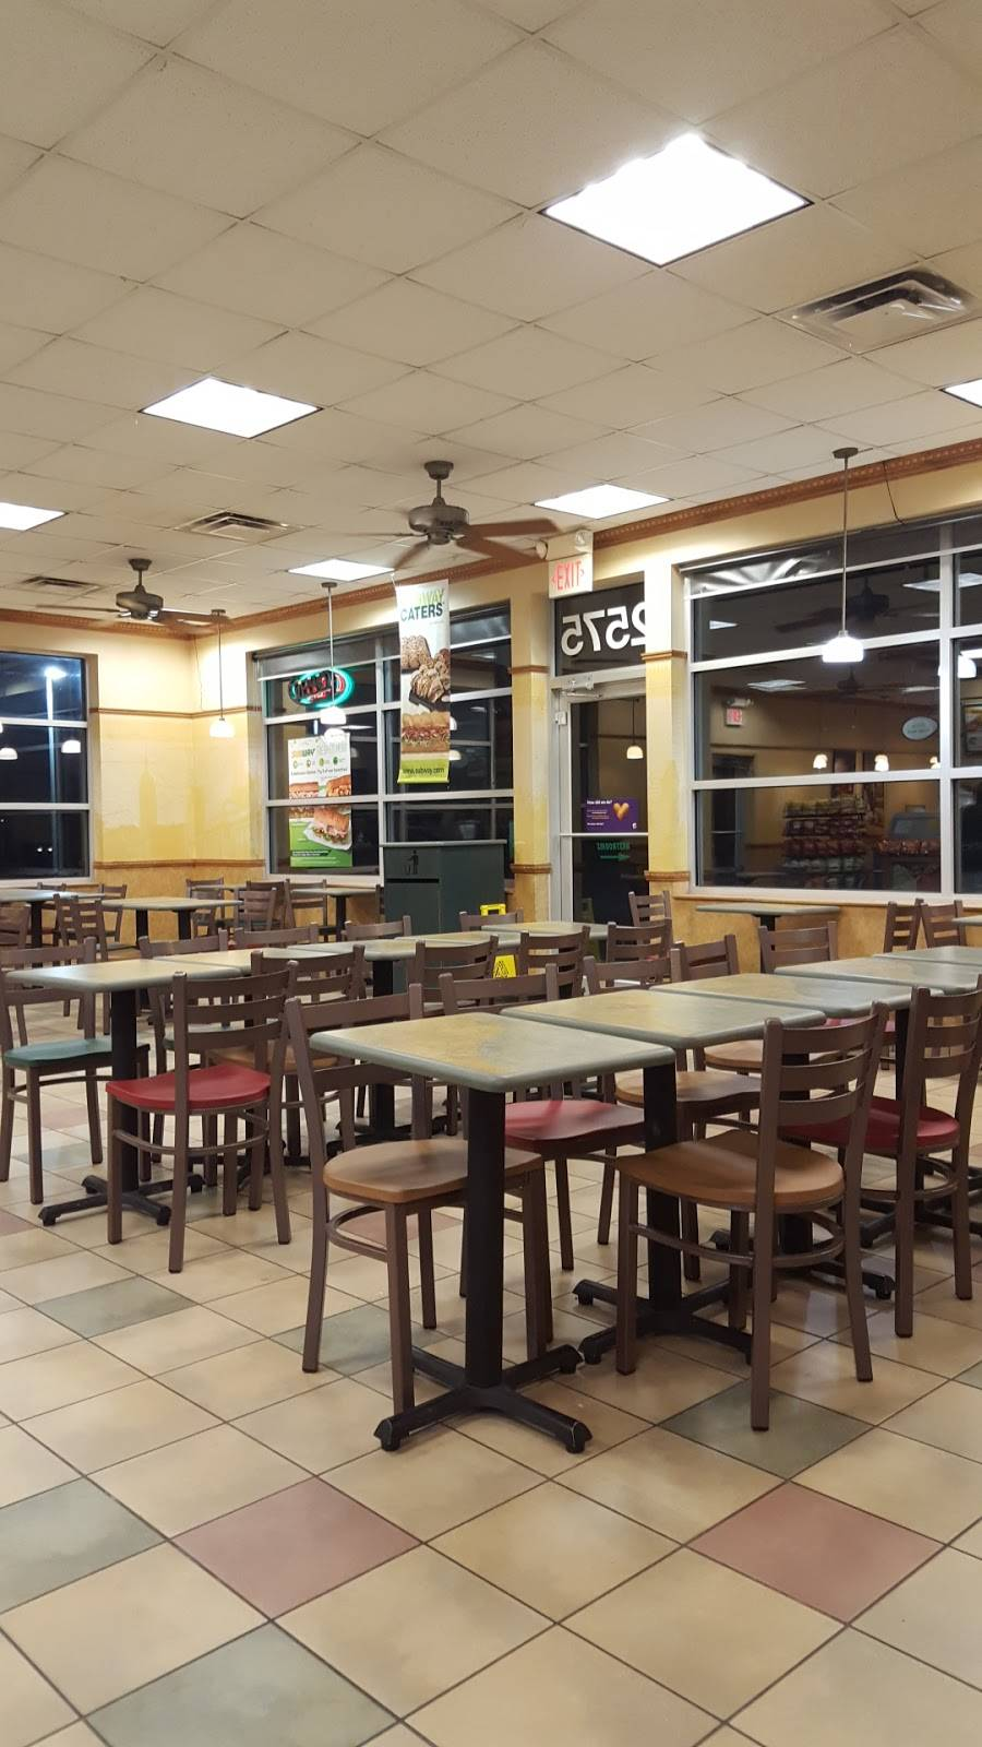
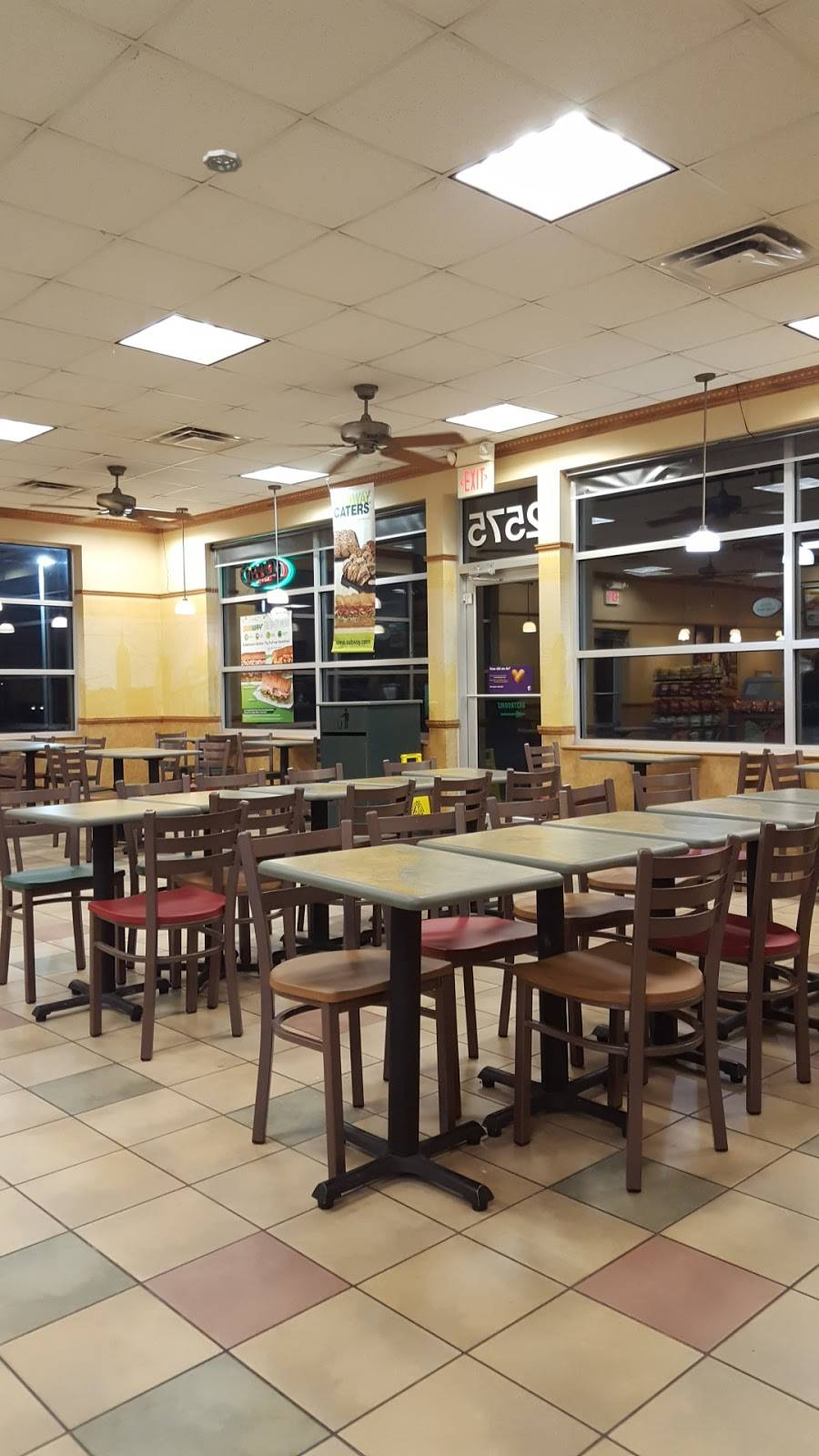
+ smoke detector (222, 158)
